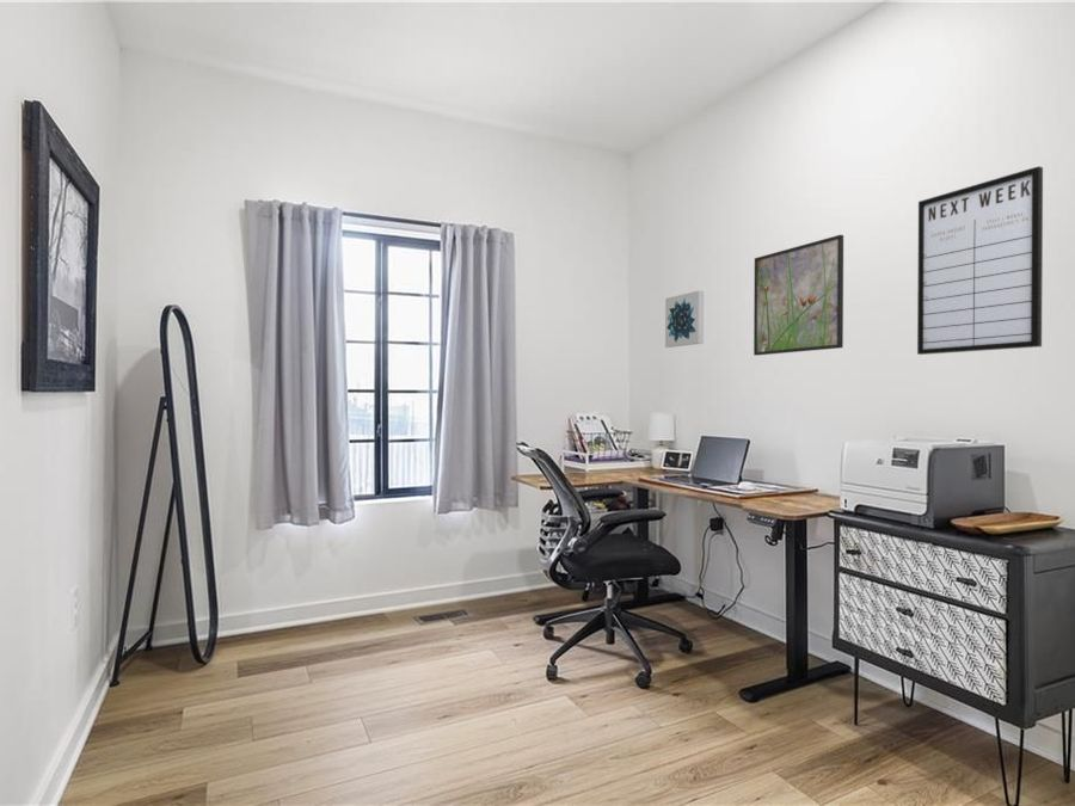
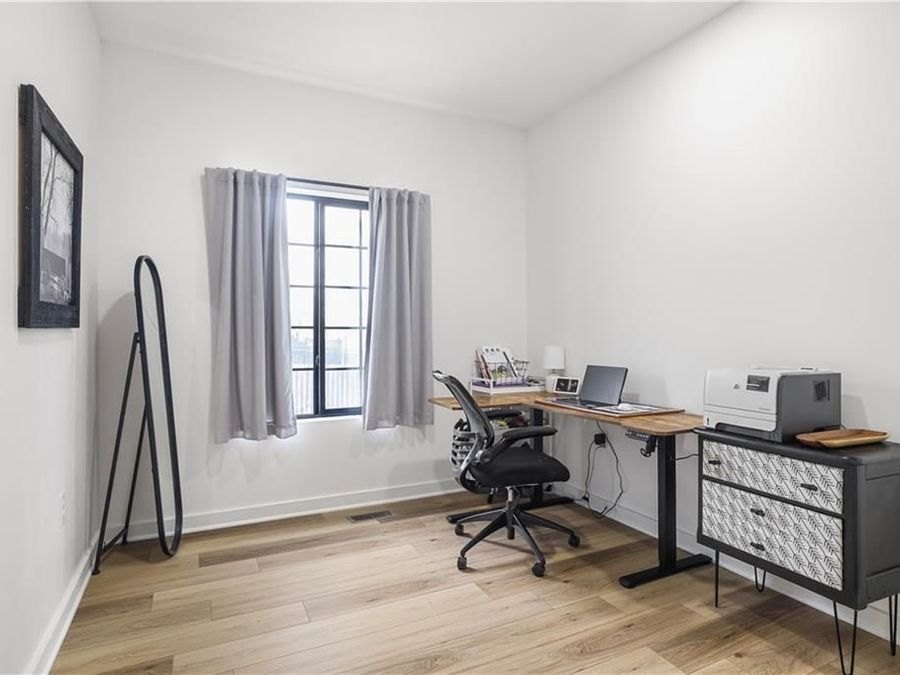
- wall art (683, 320)
- writing board (975, 267)
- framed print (794, 299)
